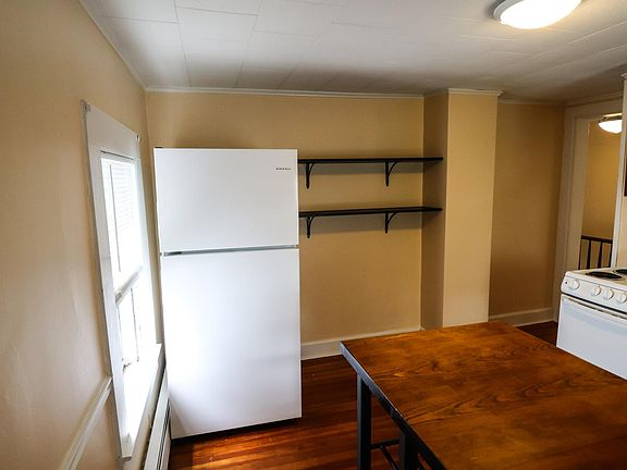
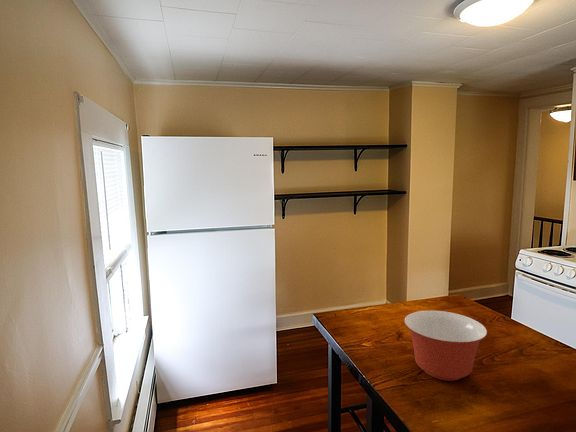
+ mixing bowl (443, 347)
